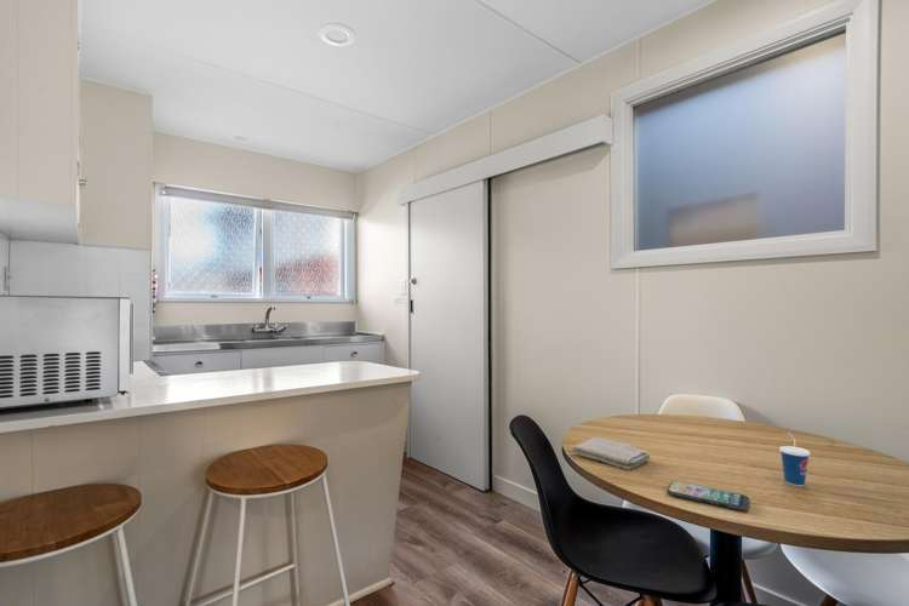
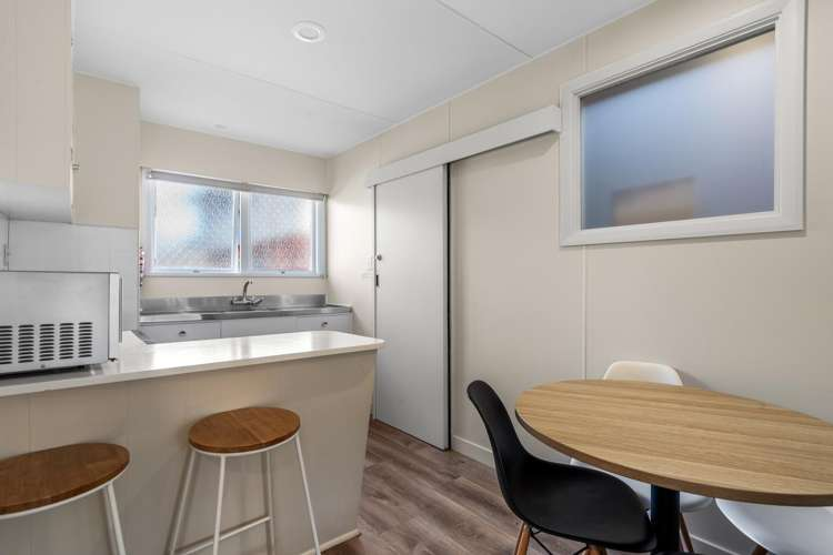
- cup (794, 457)
- smartphone (707, 494)
- washcloth (610, 451)
